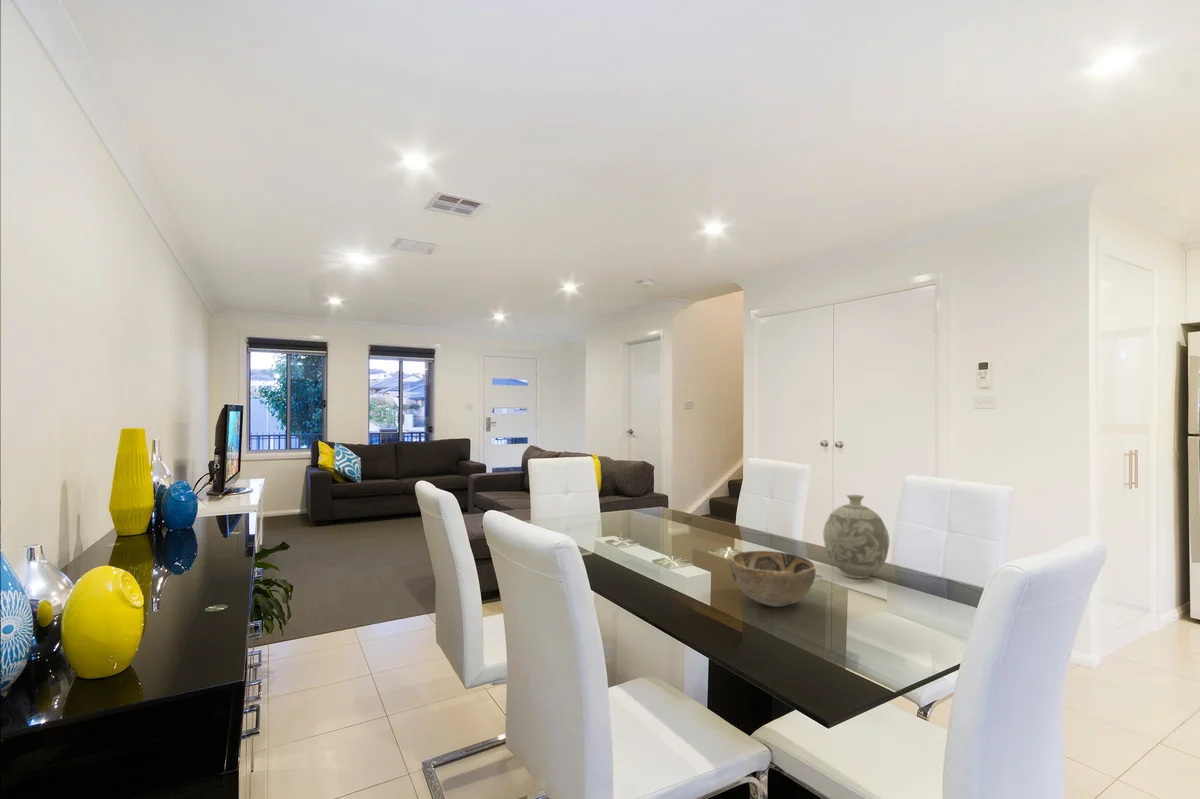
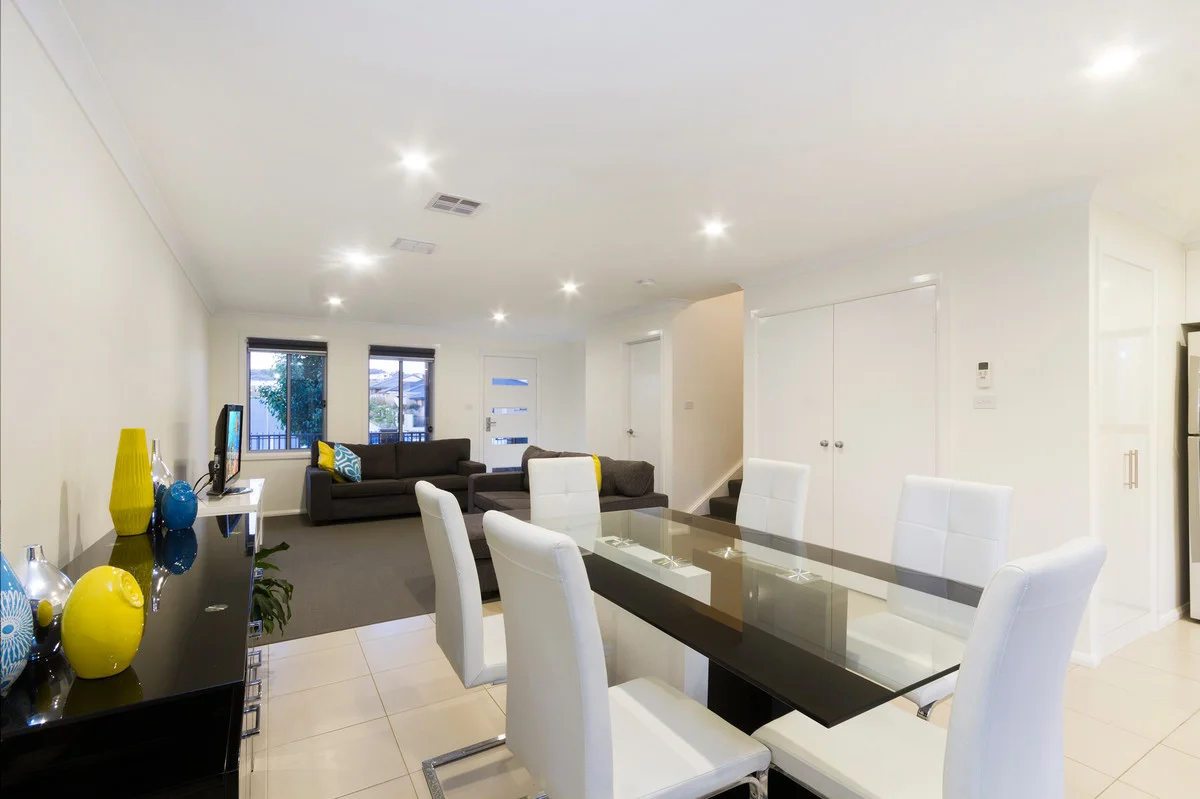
- decorative vase (855, 535)
- decorative bowl (771, 581)
